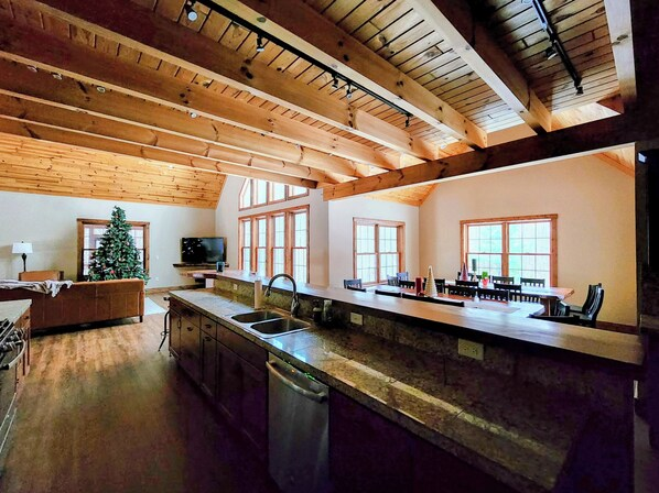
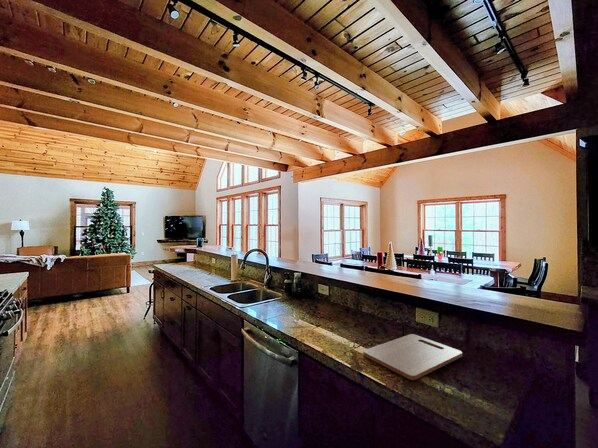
+ cutting board (412, 353)
